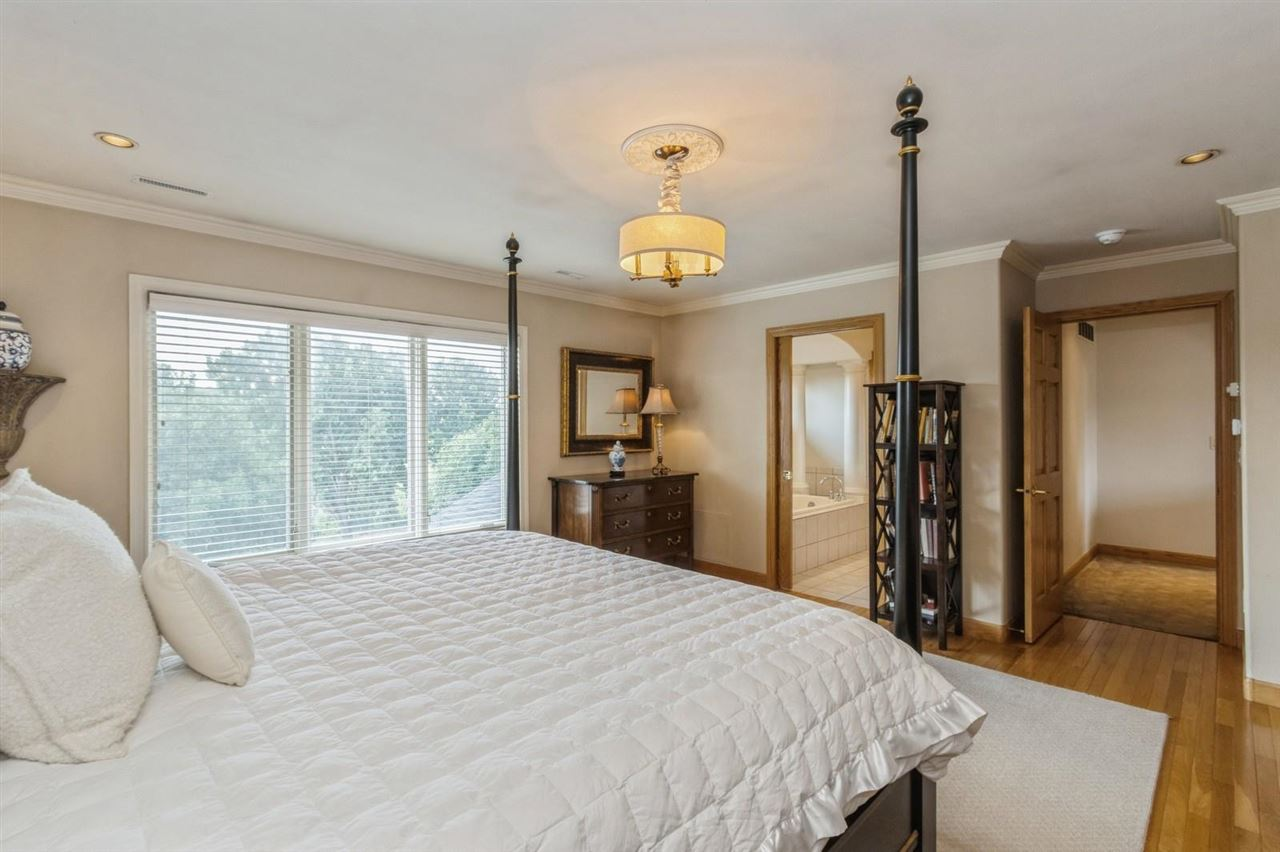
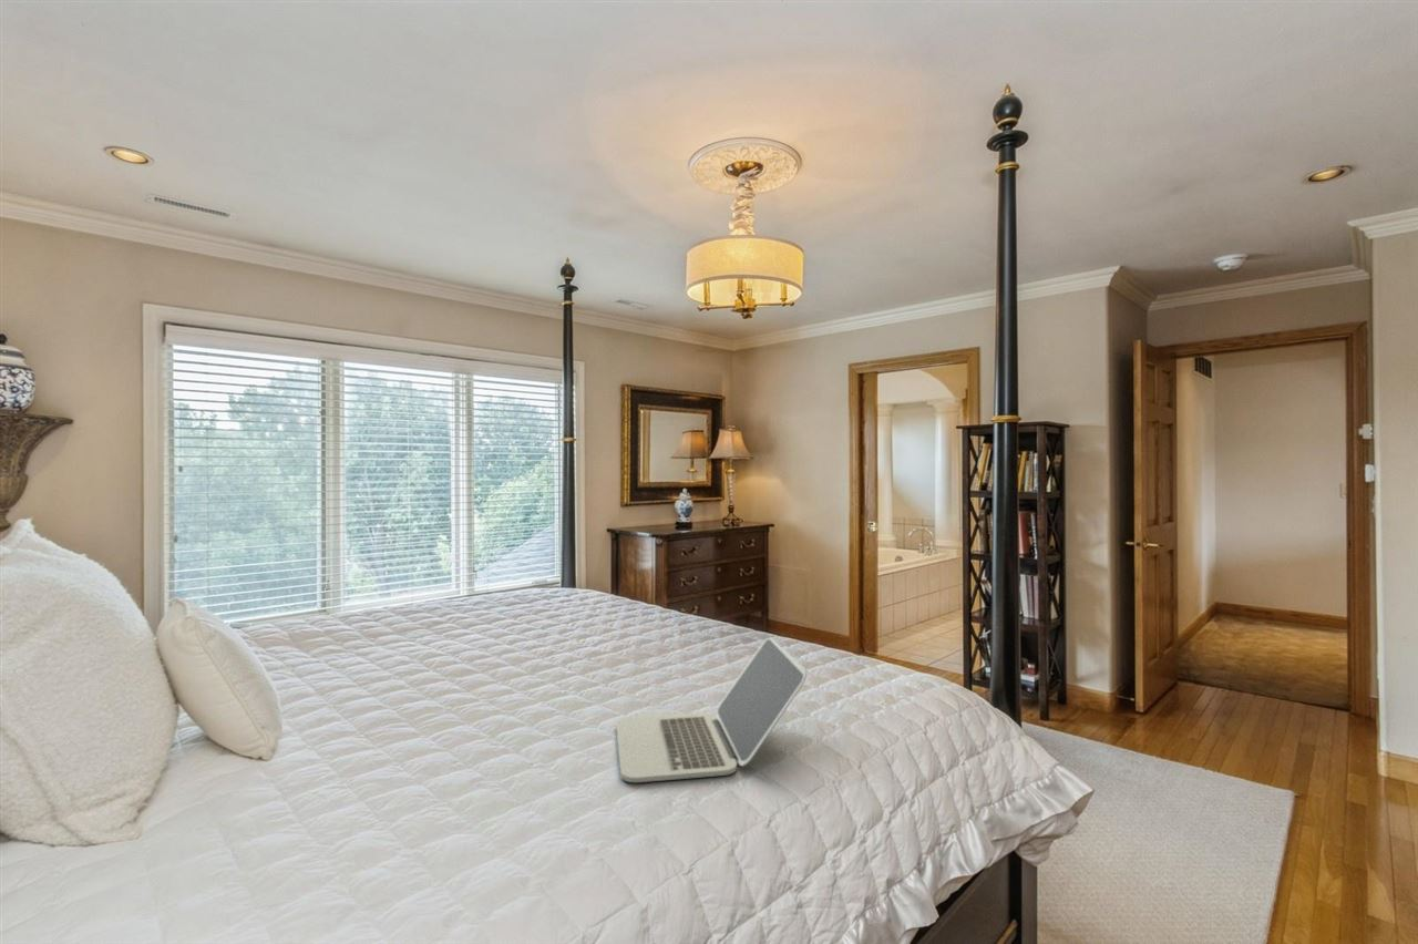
+ laptop (705, 712)
